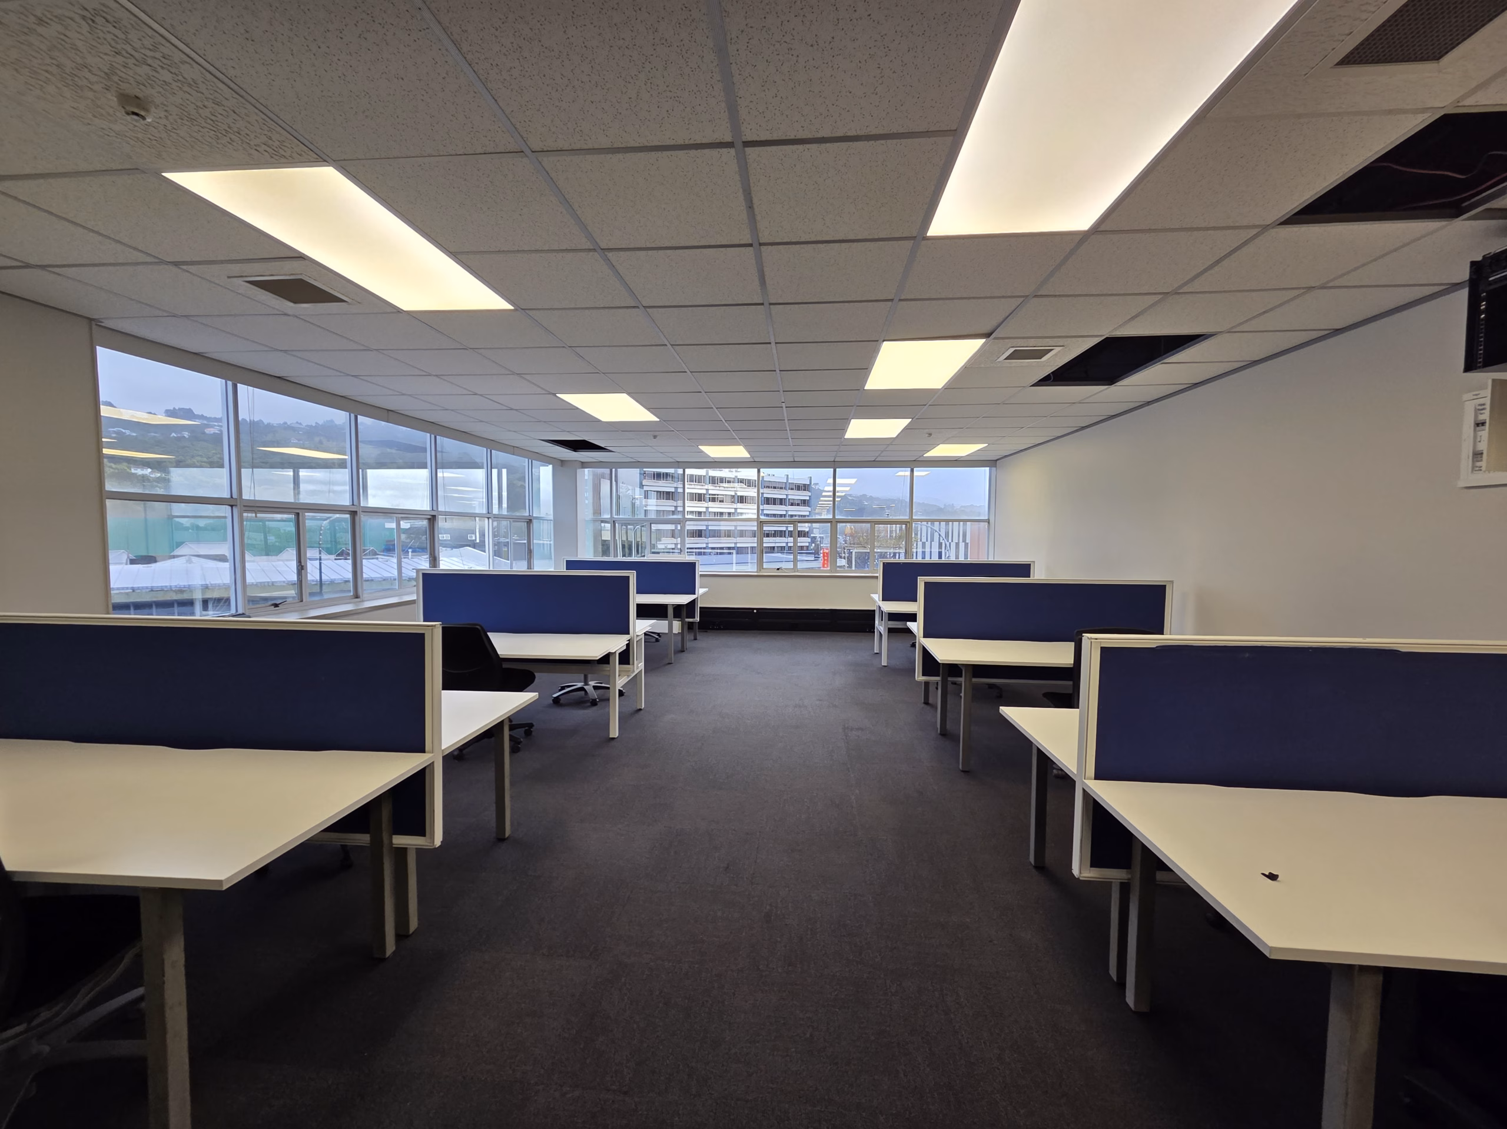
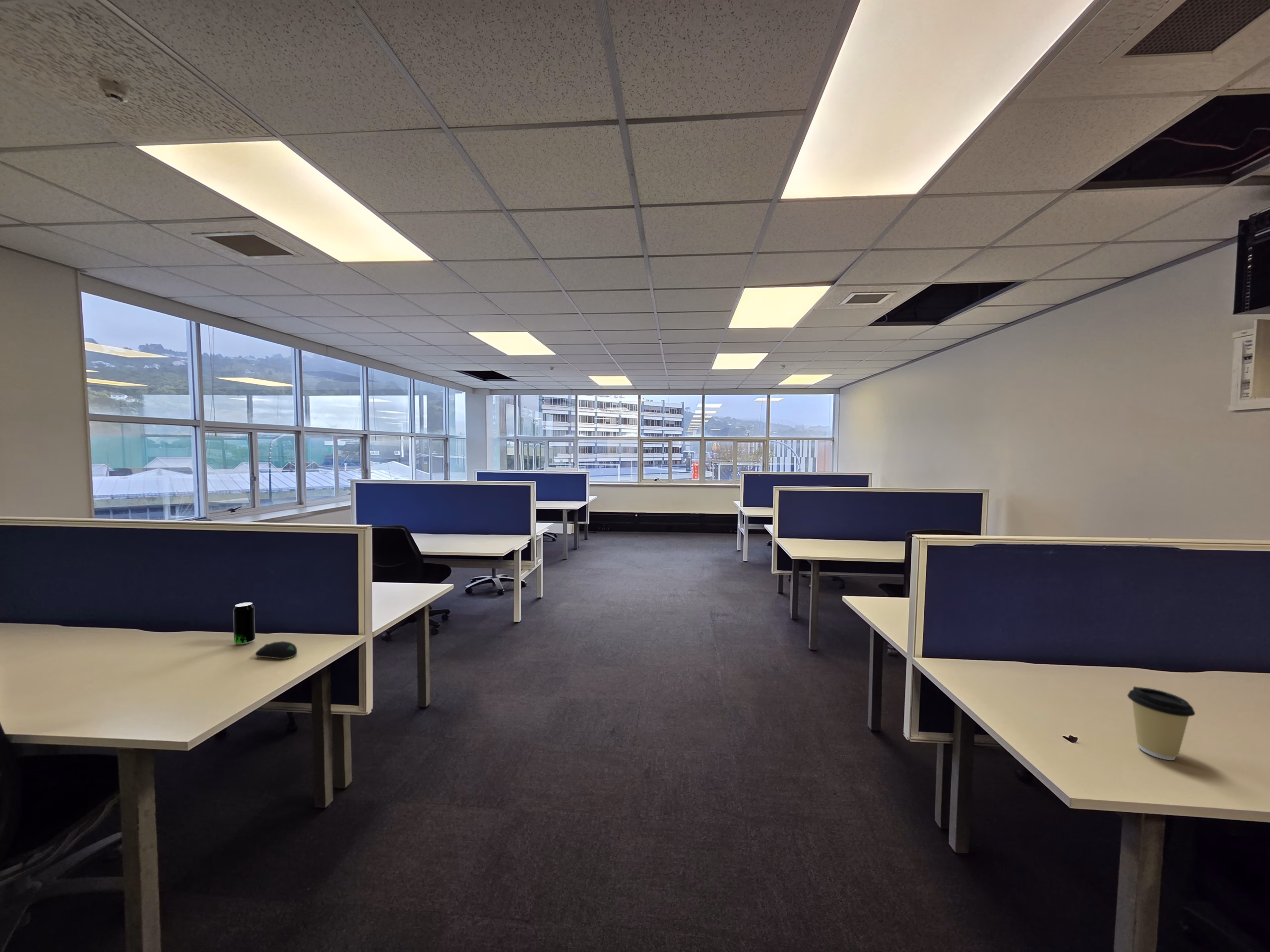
+ beverage can (244, 623)
+ coffee cup (1159, 723)
+ computer mouse (277, 649)
